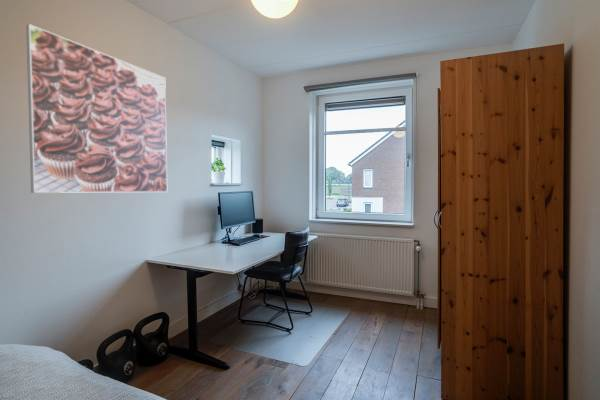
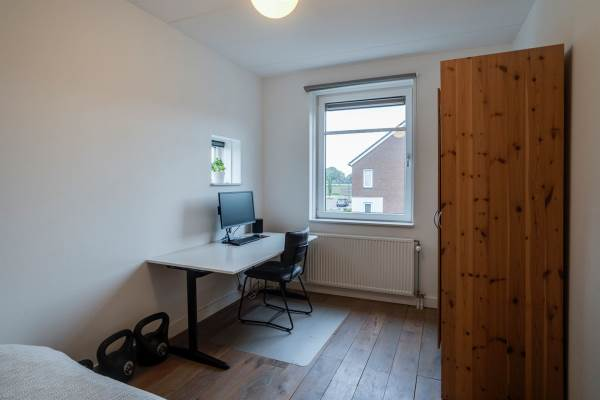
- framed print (110, 124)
